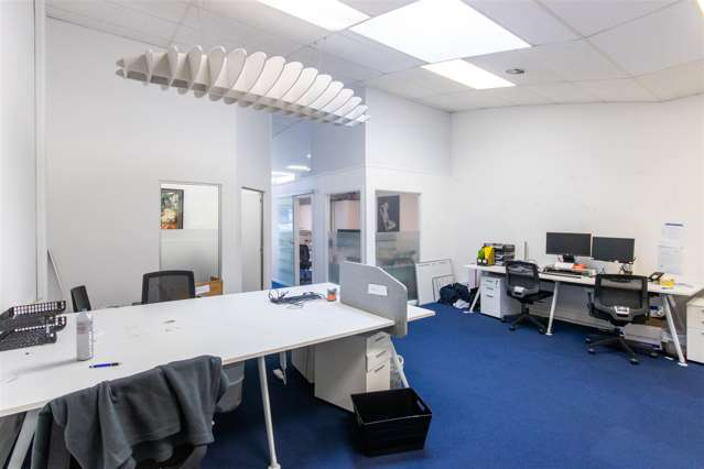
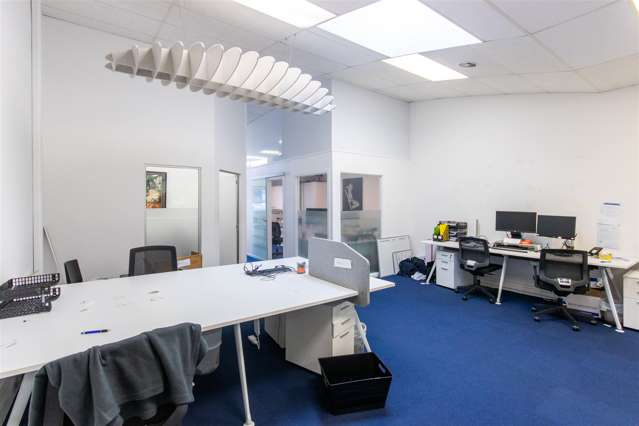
- water bottle (85, 334)
